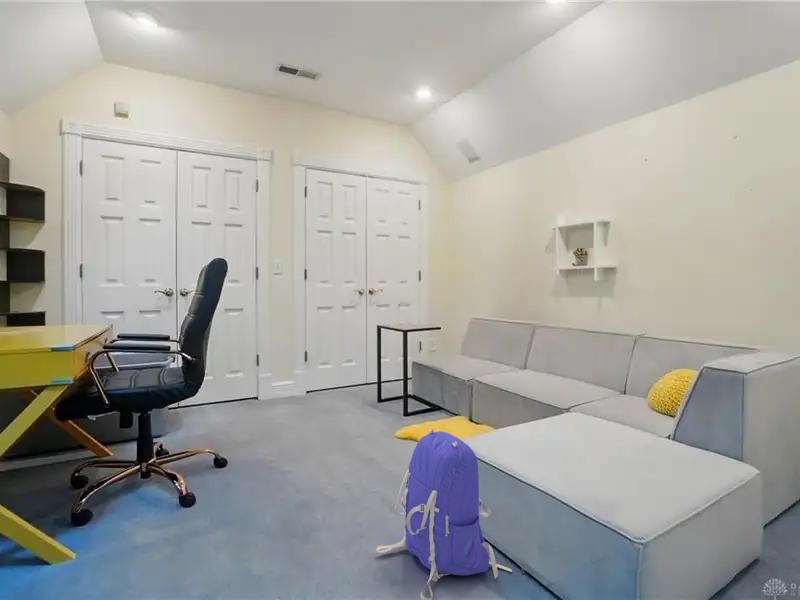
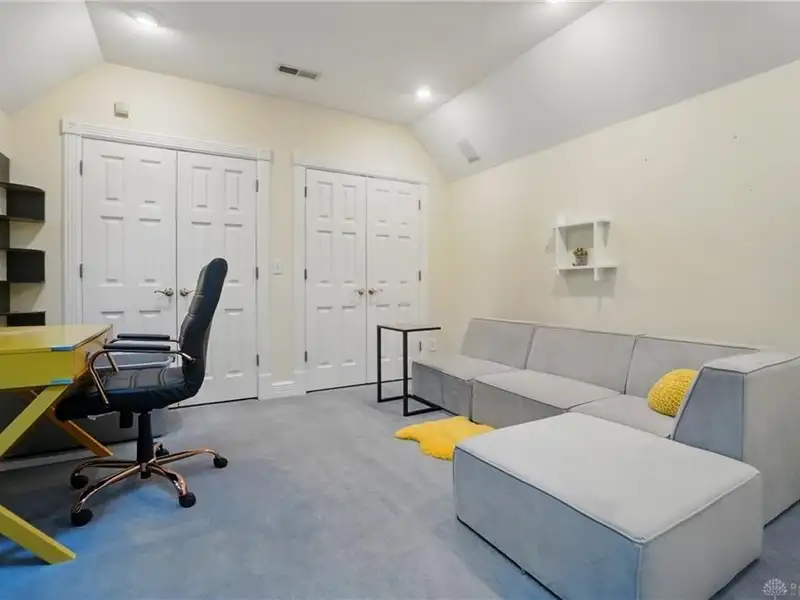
- backpack (439, 498)
